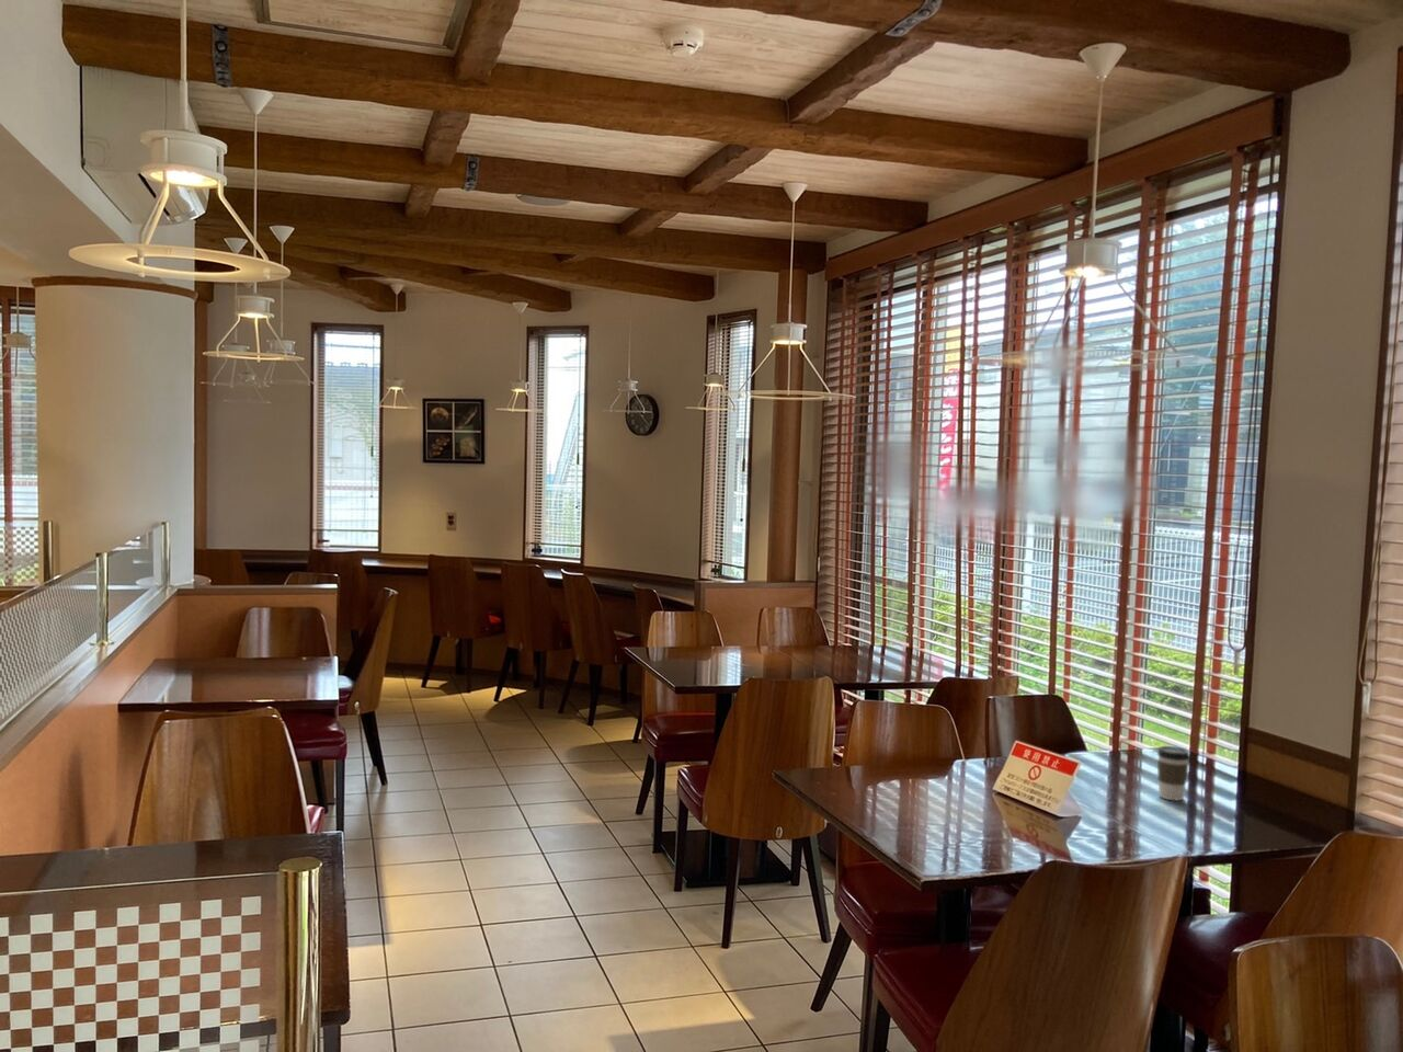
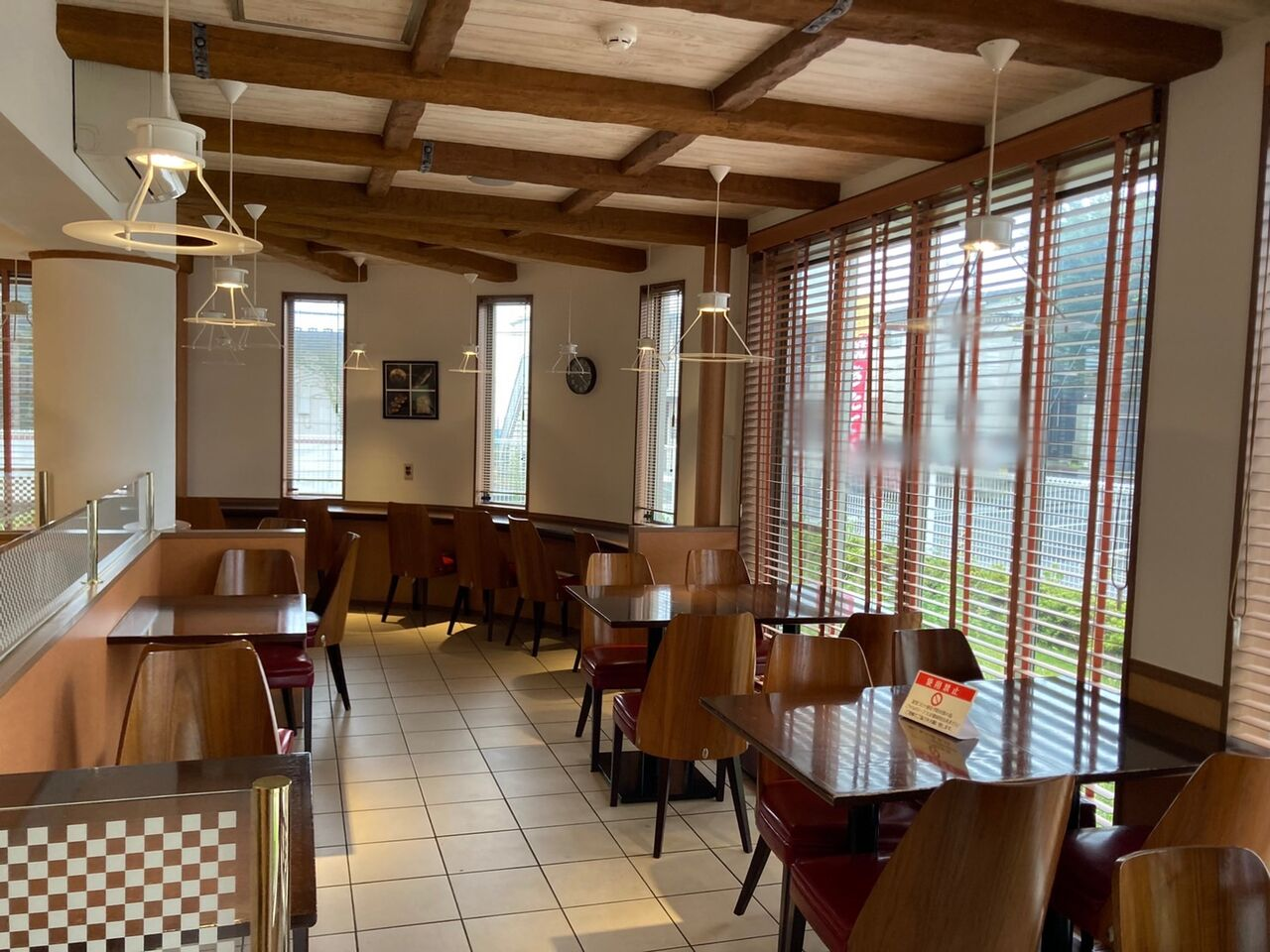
- coffee cup (1172, 772)
